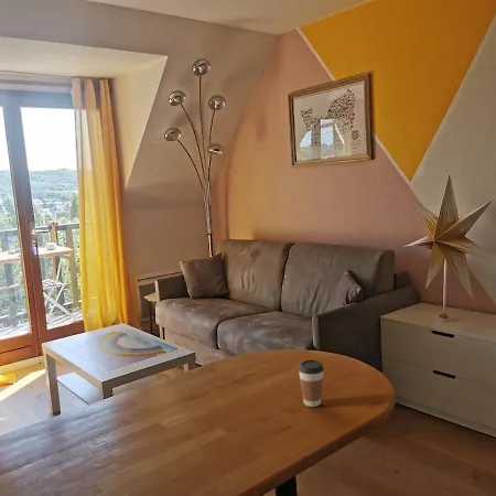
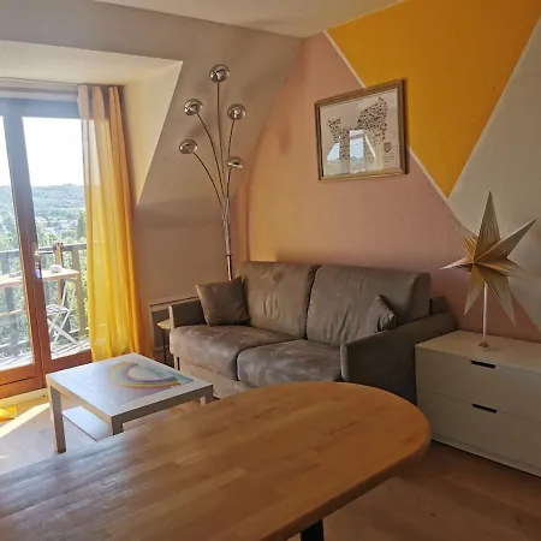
- coffee cup (311, 384)
